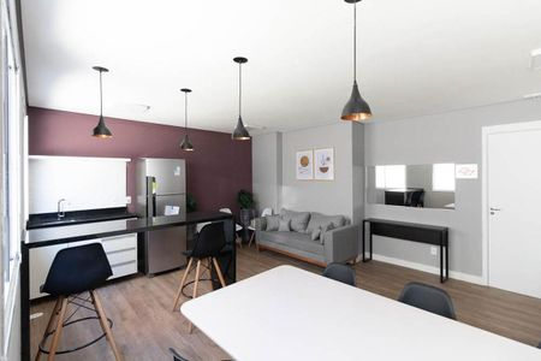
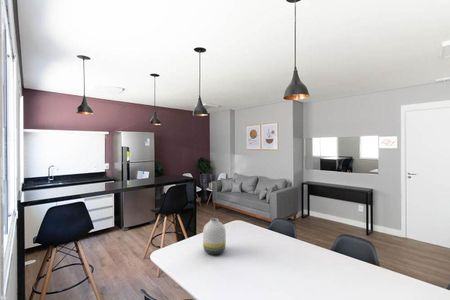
+ vase (214, 235)
